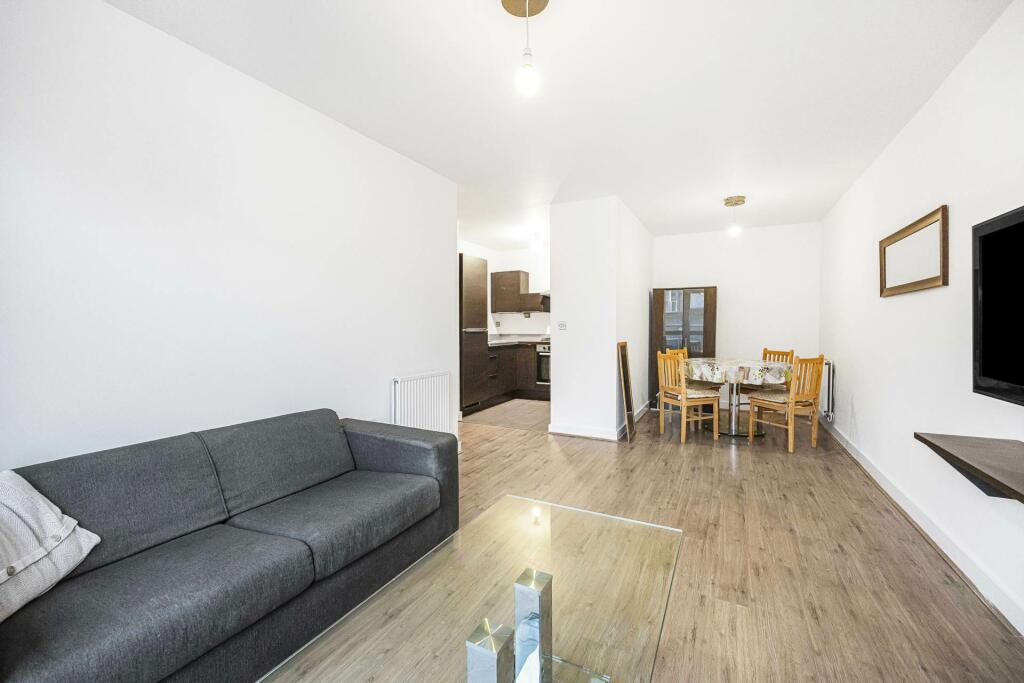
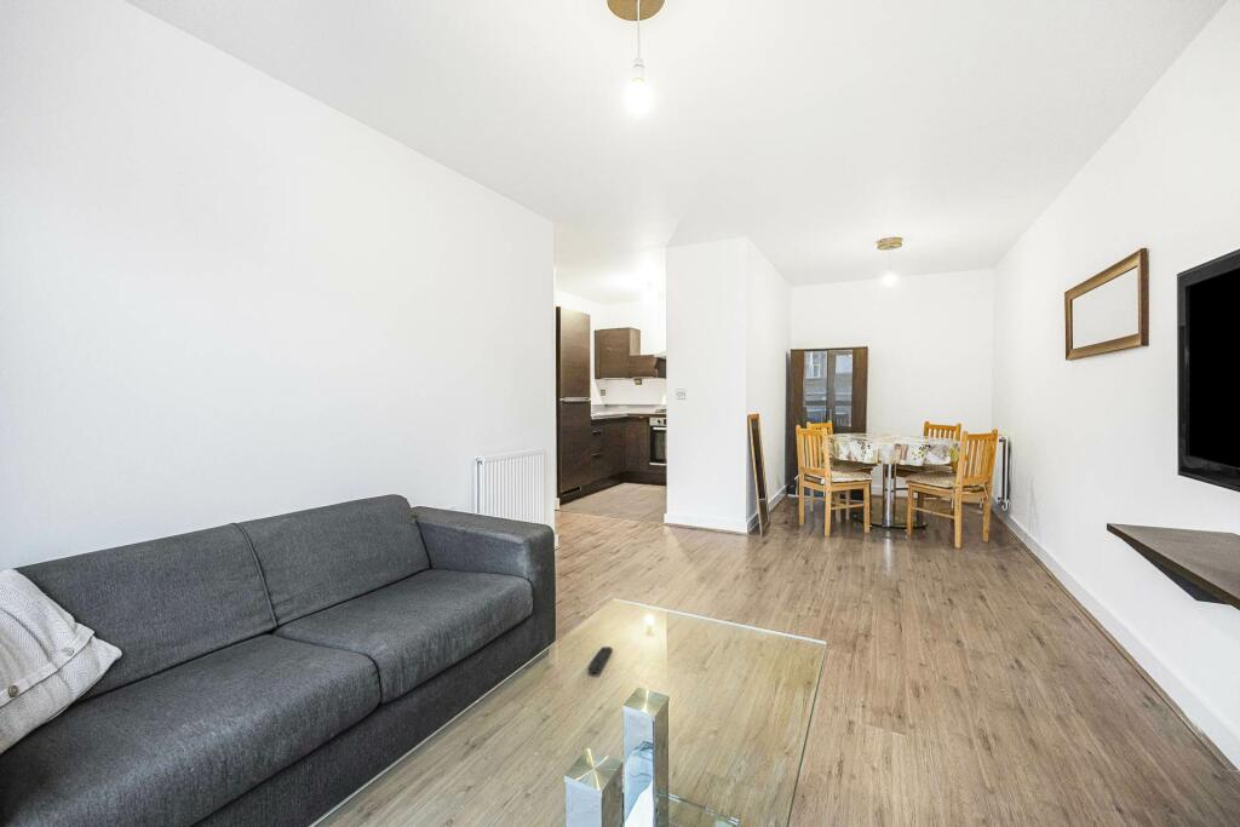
+ remote control (601, 657)
